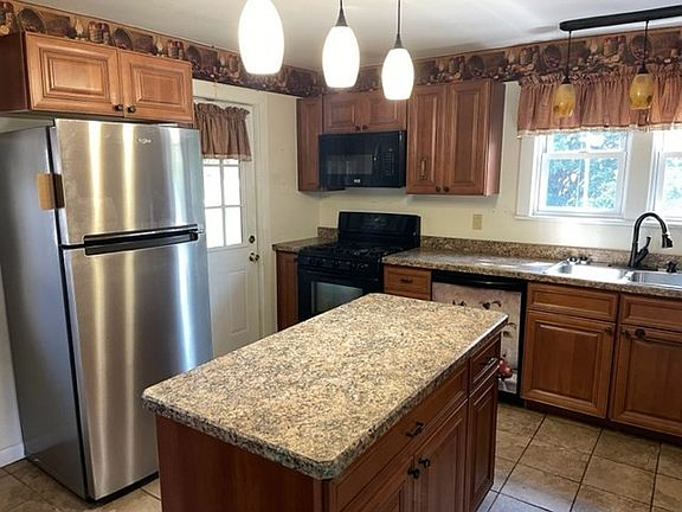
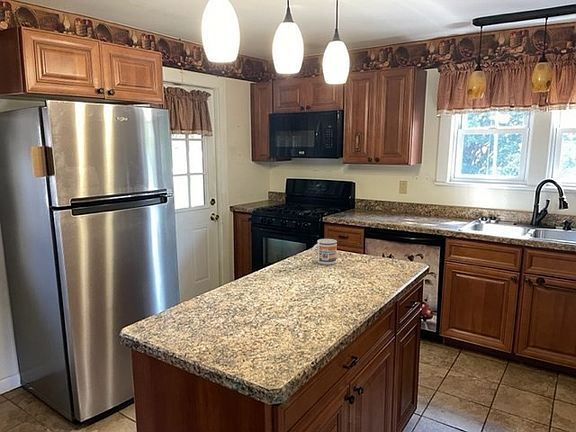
+ mug (324, 251)
